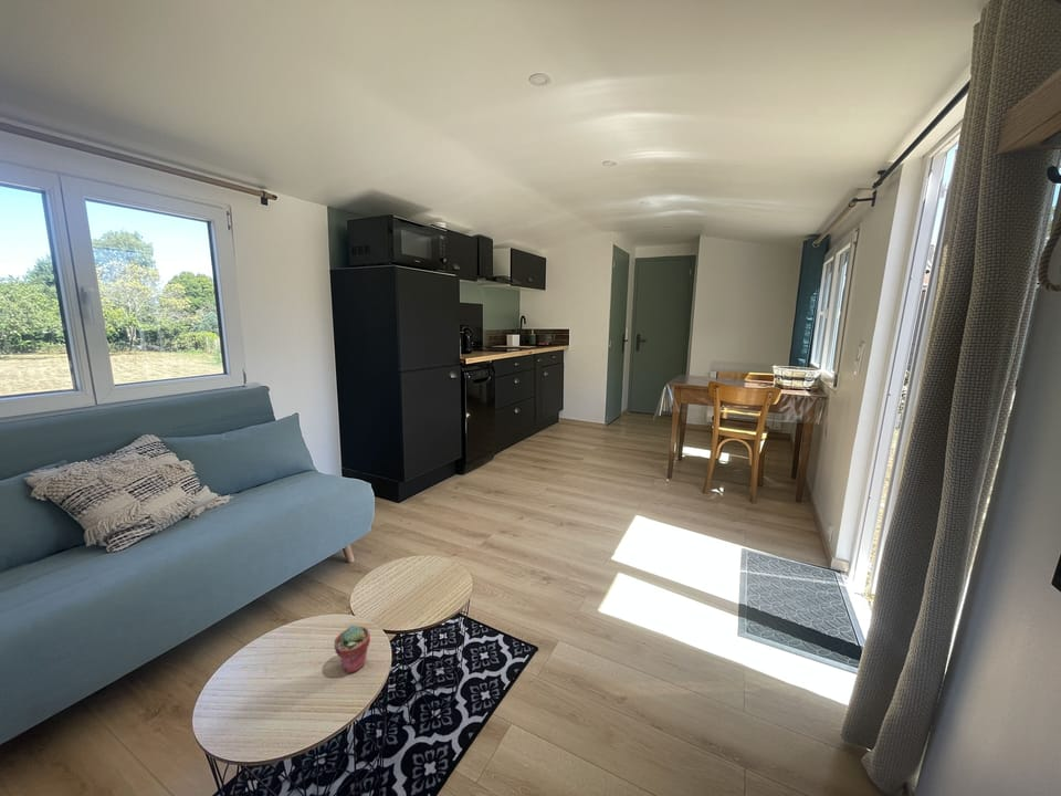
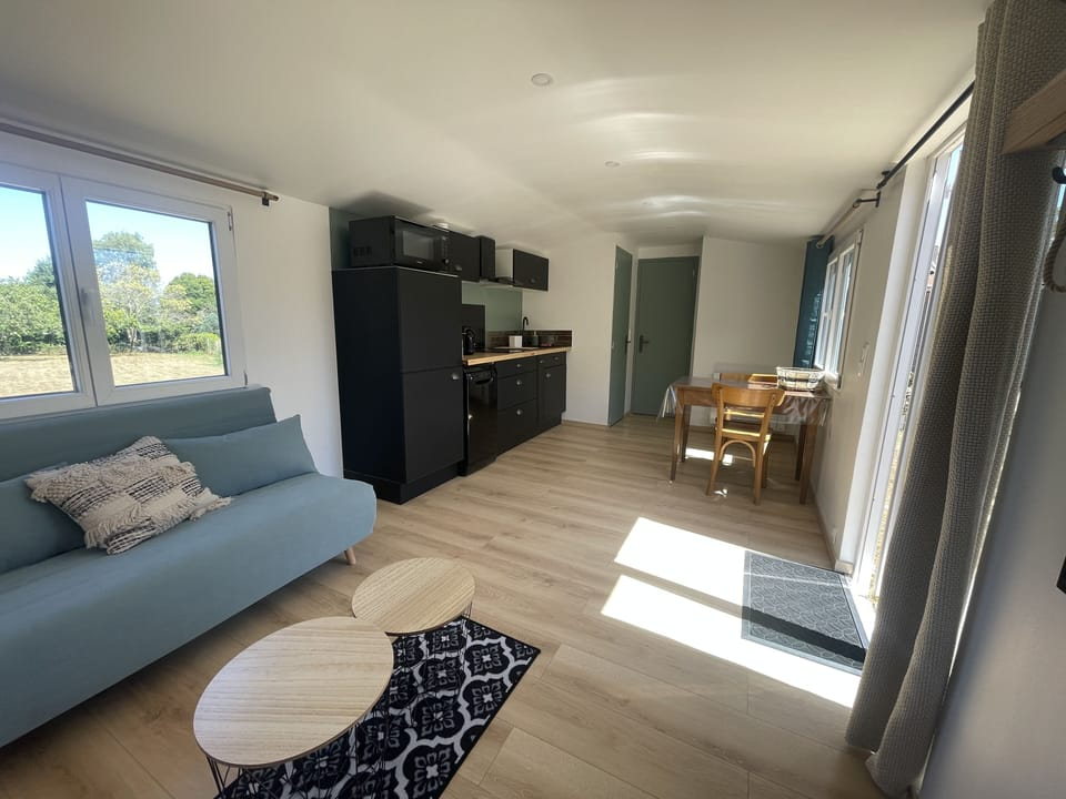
- potted succulent (353, 645)
